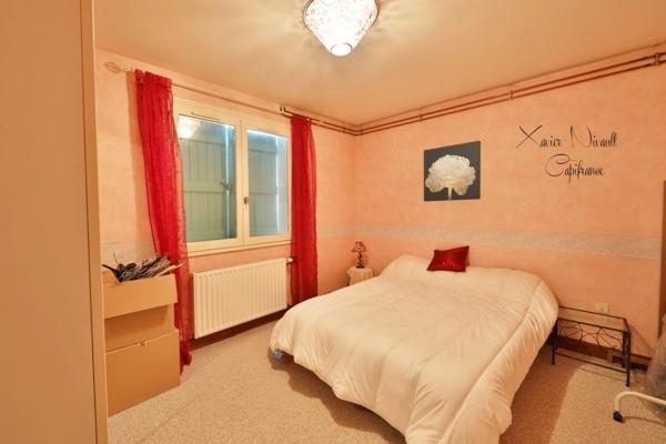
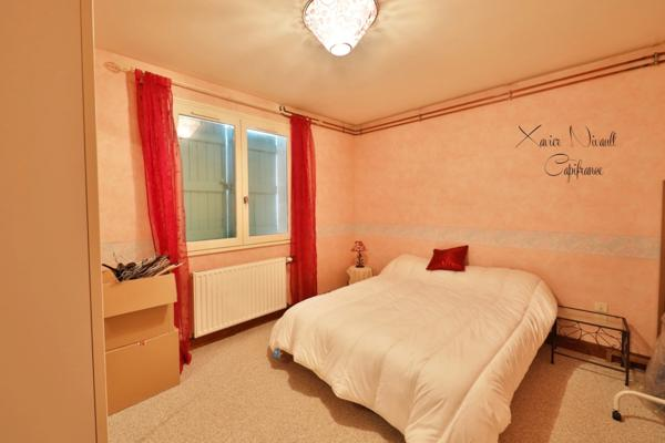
- wall art (450, 173)
